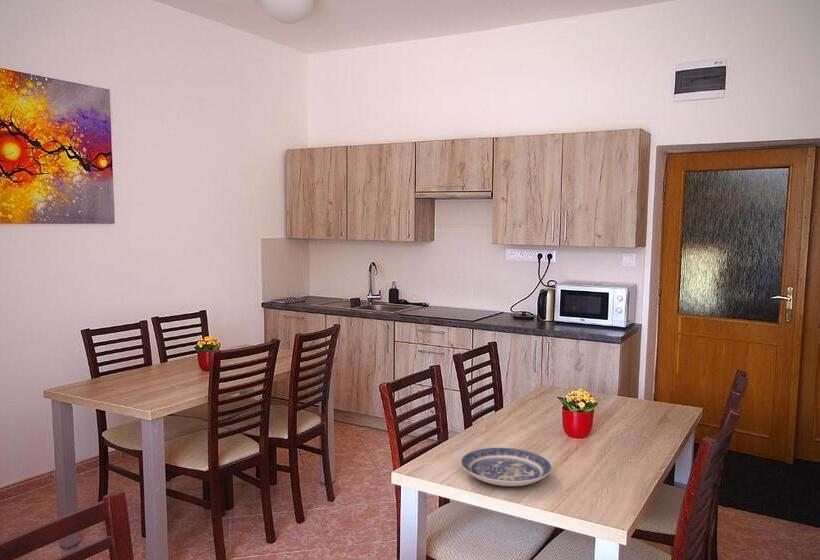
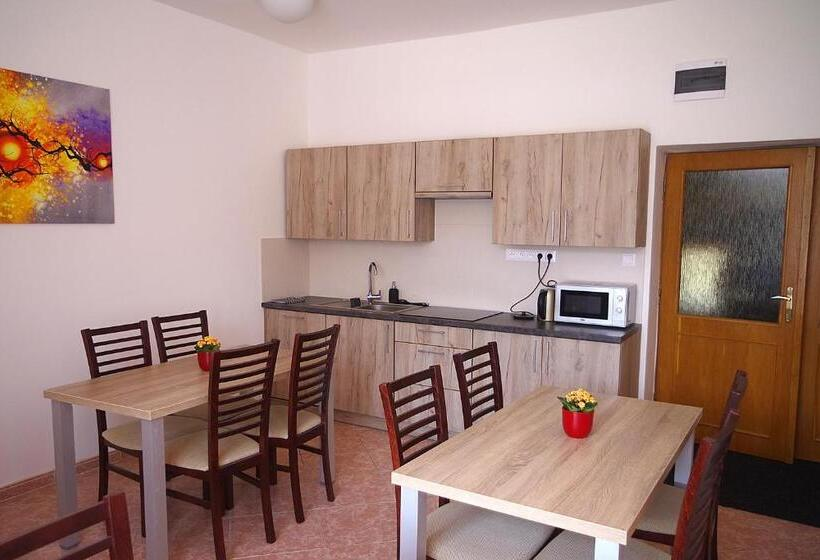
- plate (505, 469)
